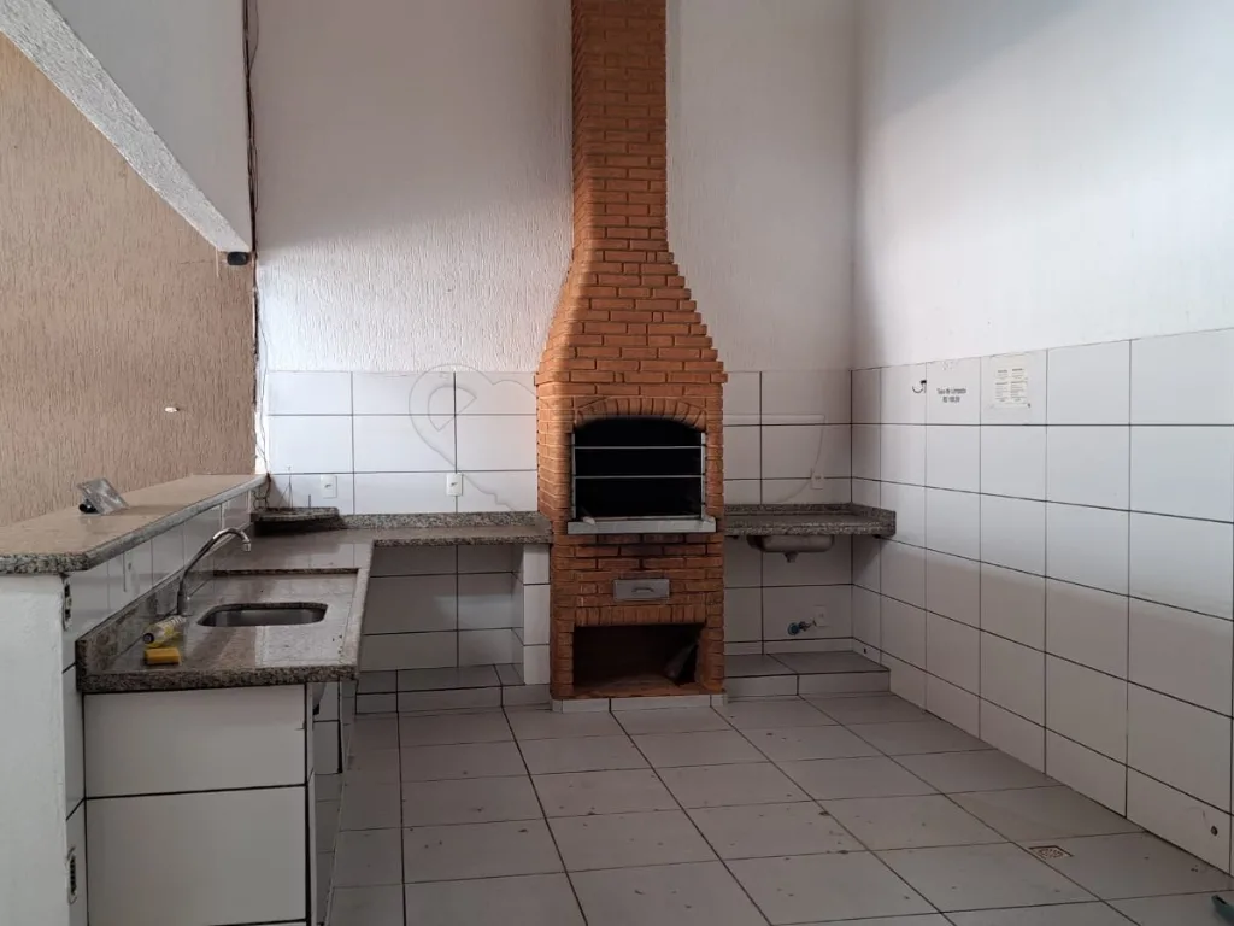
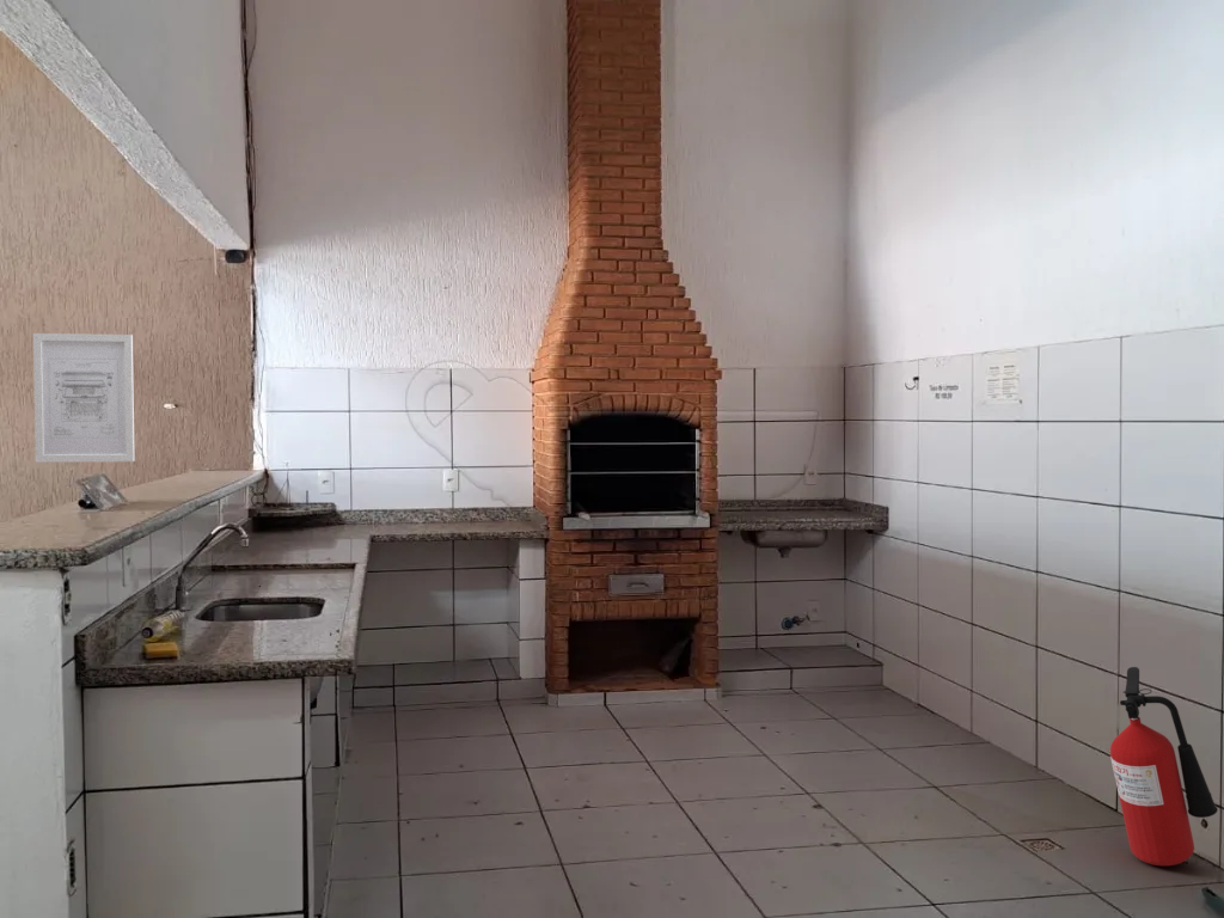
+ fire extinguisher (1157, 769)
+ wall art (84, 398)
